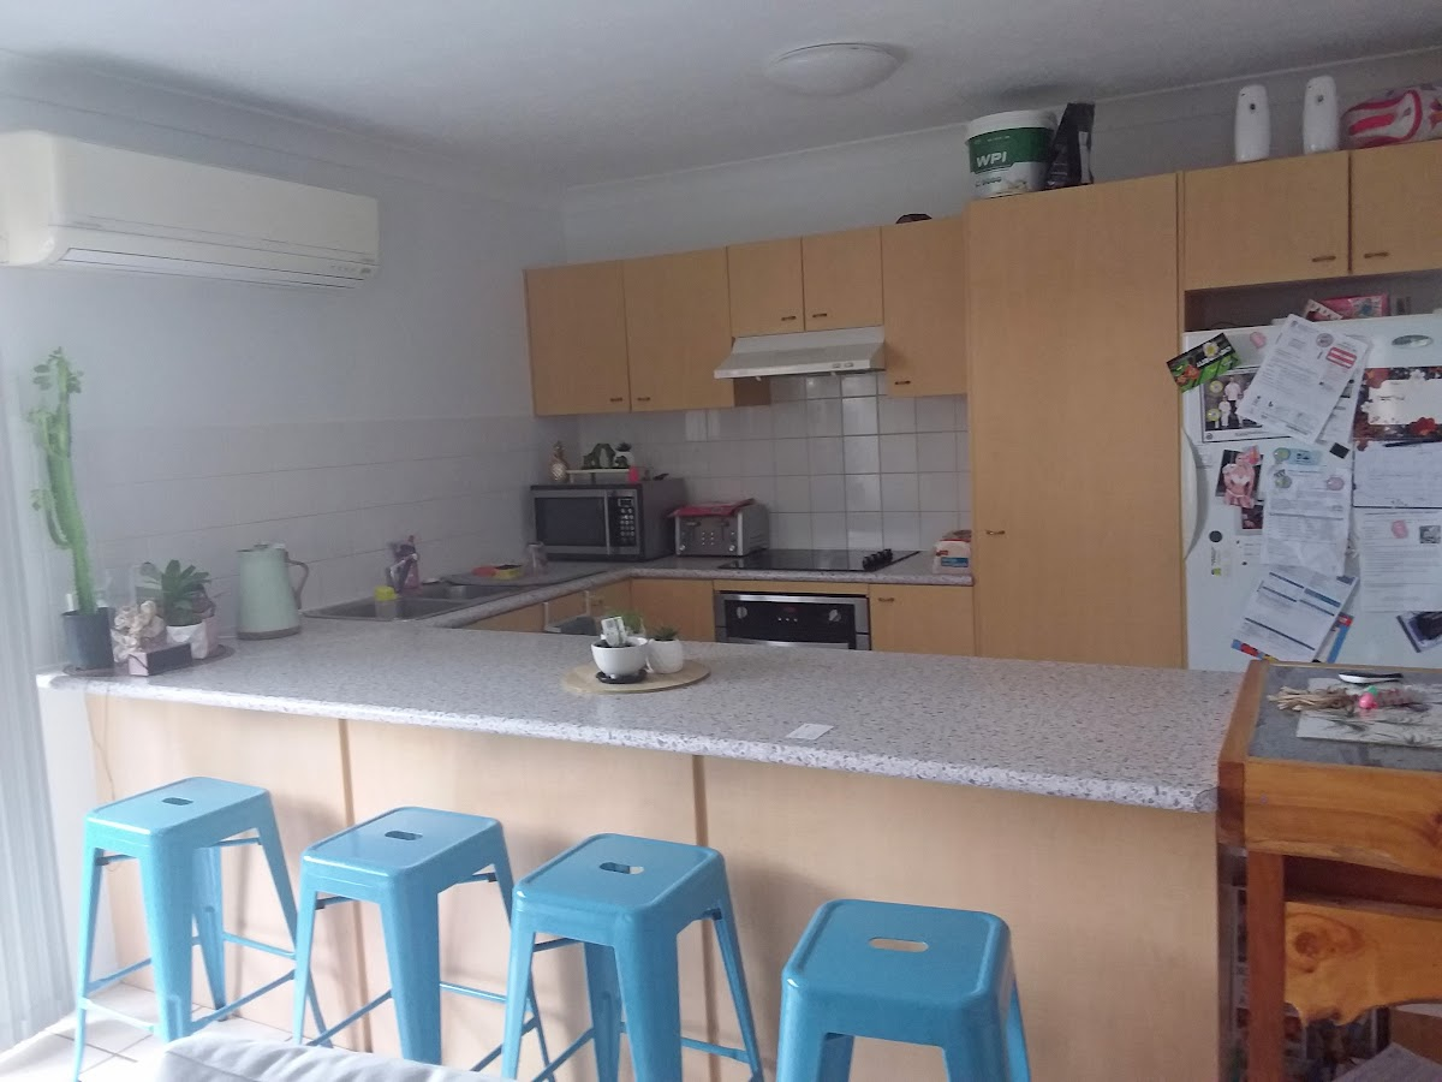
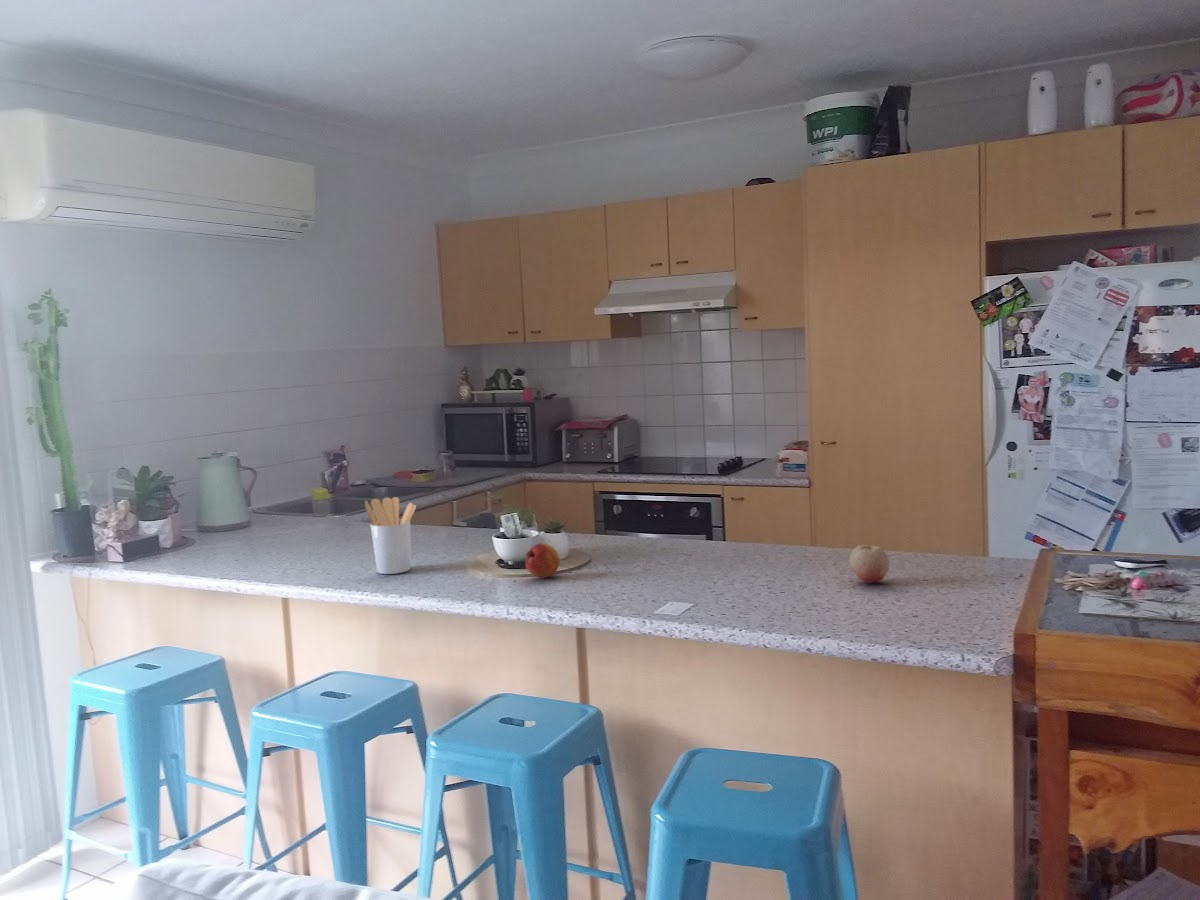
+ fruit (542, 559)
+ utensil holder (389, 533)
+ fruit (869, 563)
